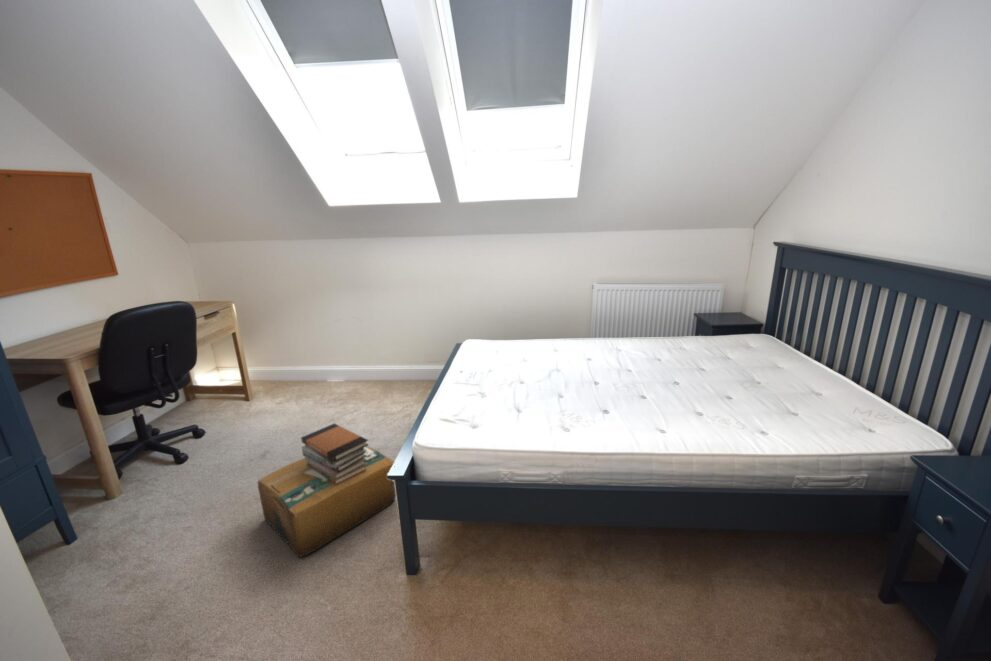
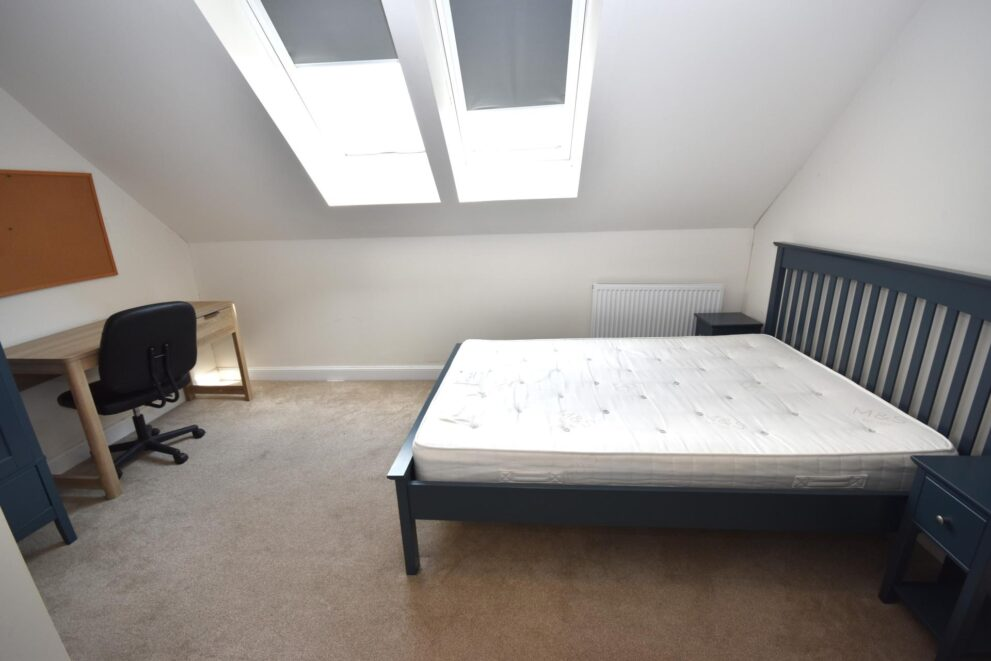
- cardboard box (329, 488)
- book stack (335, 452)
